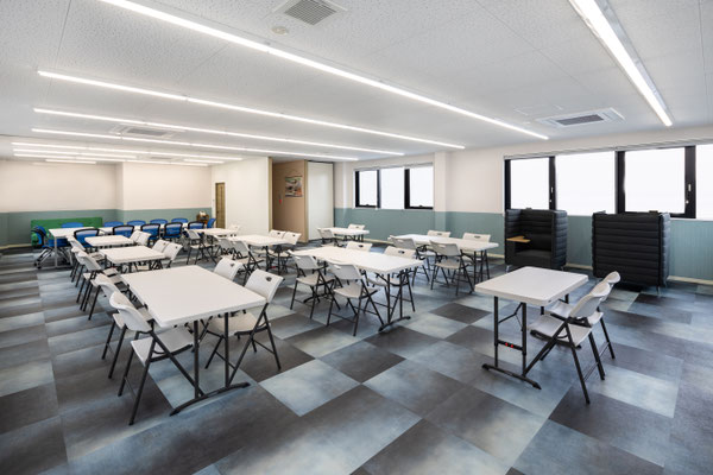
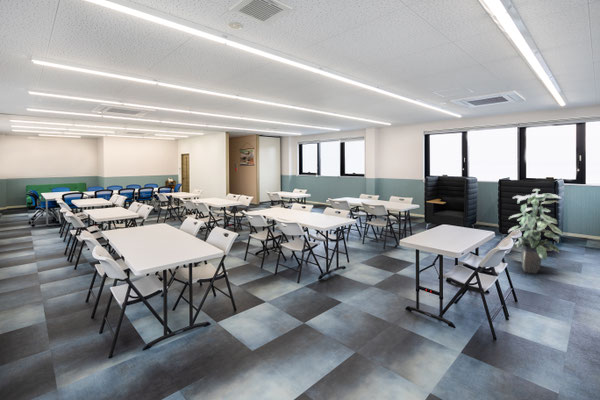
+ indoor plant (534, 231)
